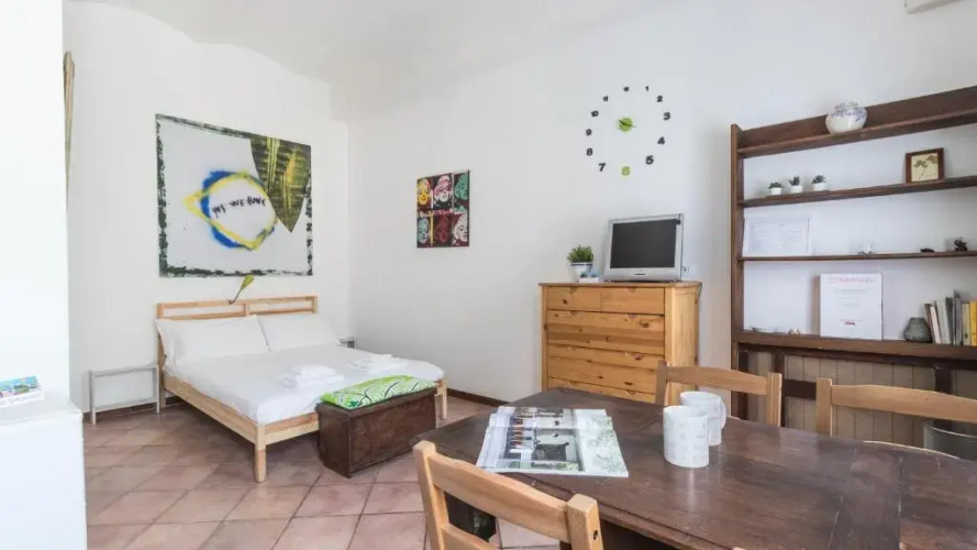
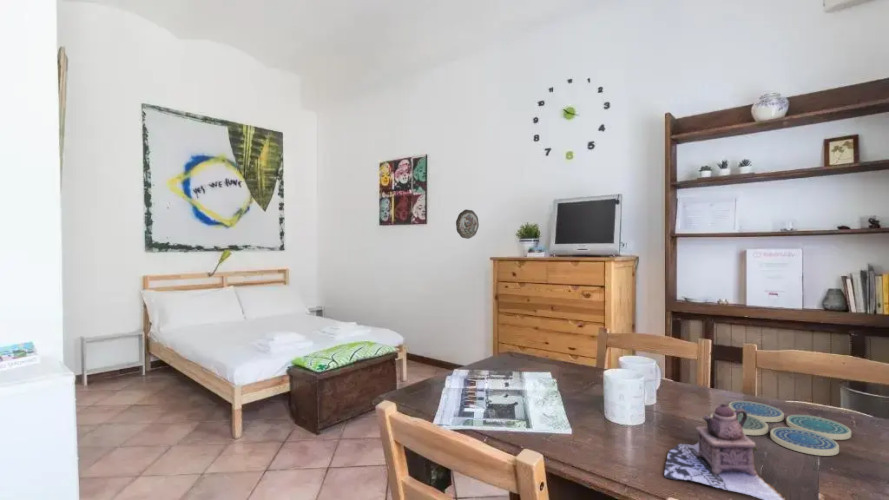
+ drink coaster (777, 421)
+ decorative plate (467, 224)
+ teapot (719, 435)
